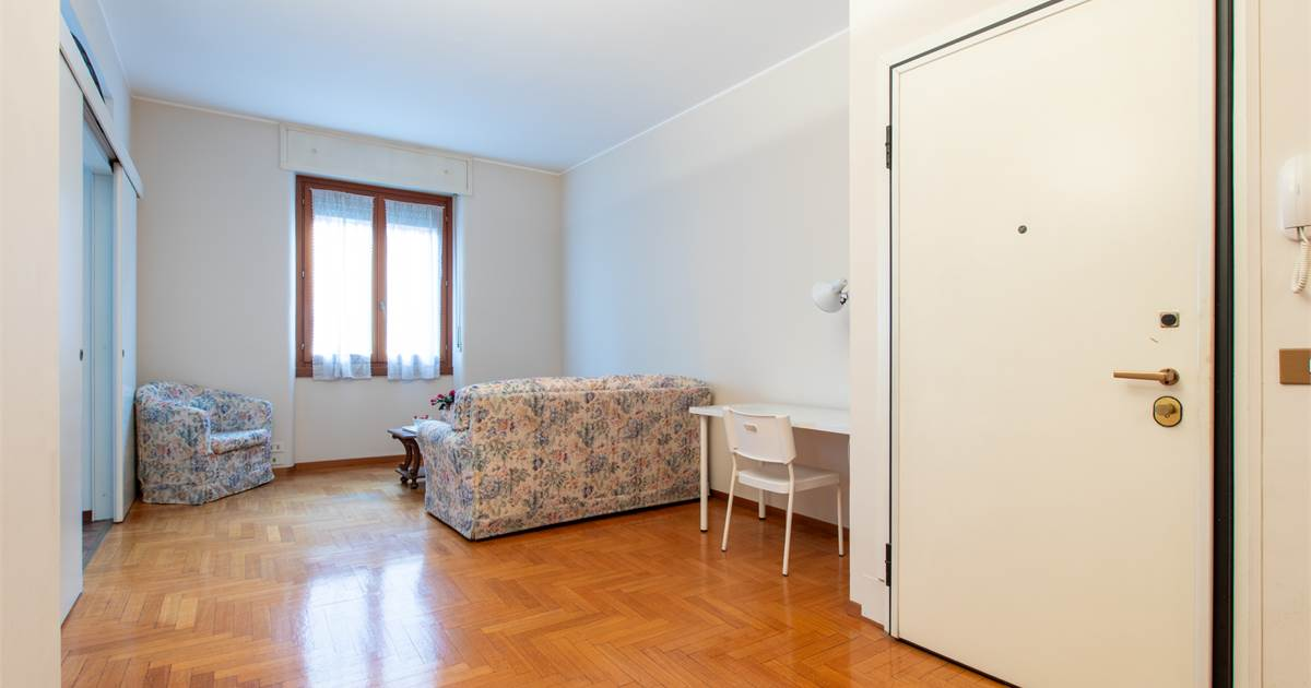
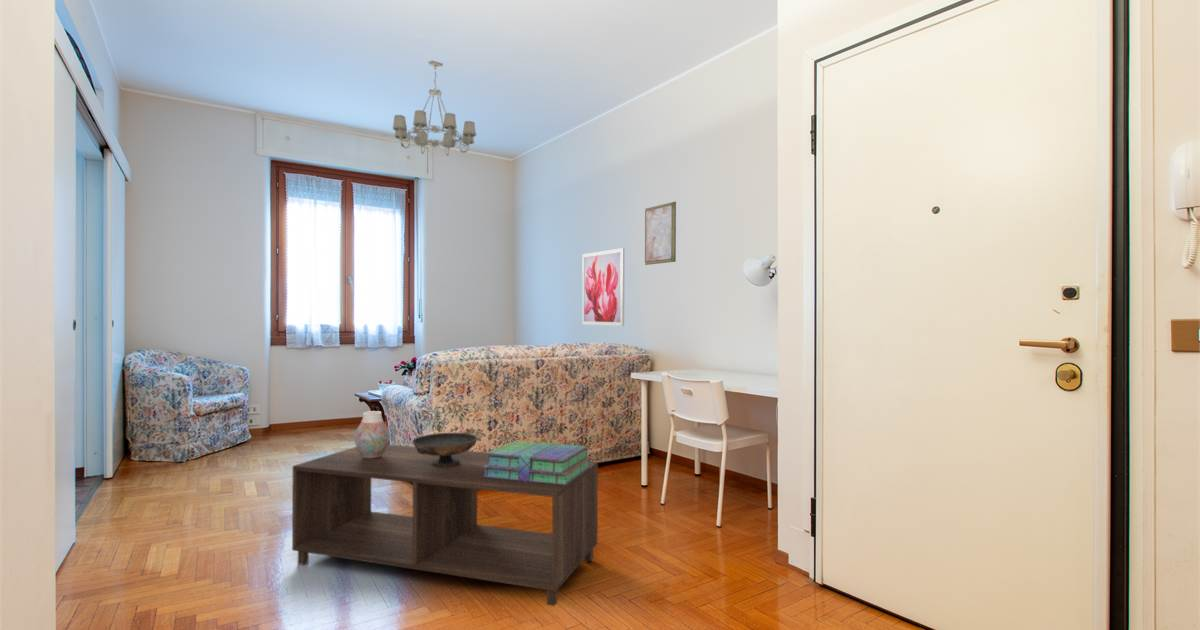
+ wall art (659, 234)
+ stack of books (538, 460)
+ chandelier (432, 104)
+ wall art (602, 288)
+ decorative bowl (445, 450)
+ vase (372, 434)
+ coffee table (447, 512)
